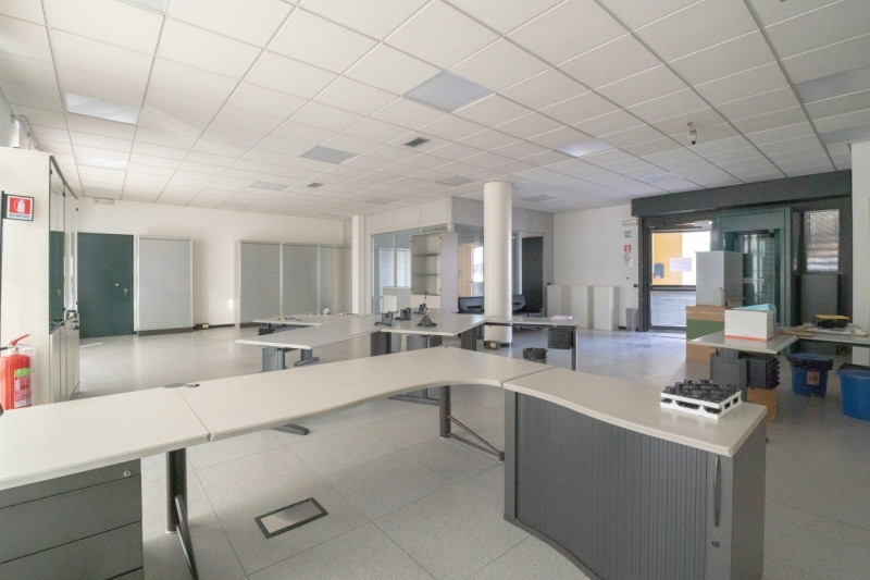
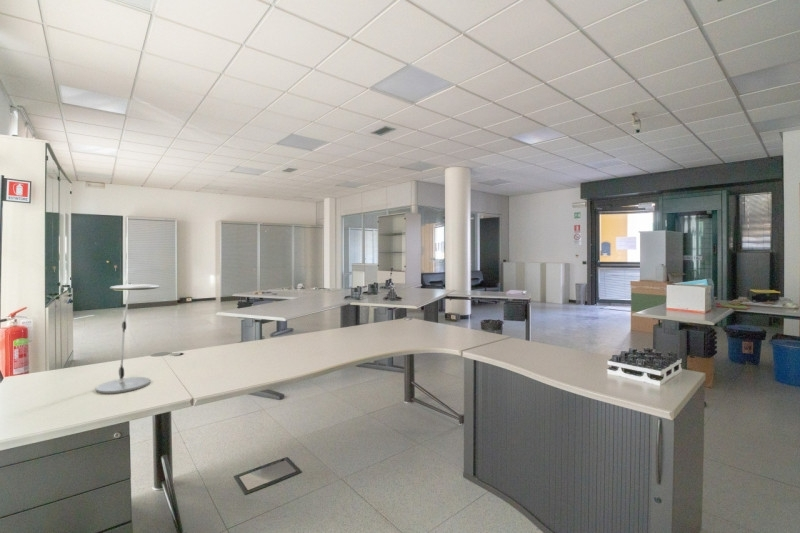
+ desk lamp (124, 334)
